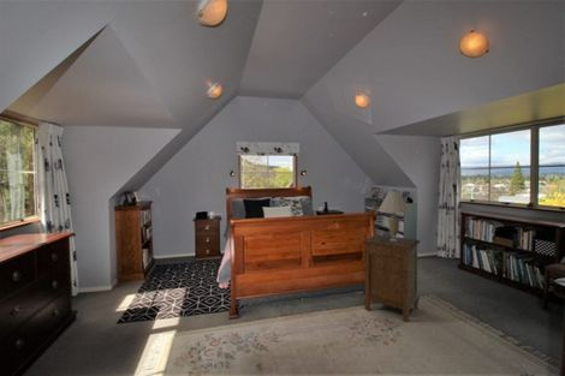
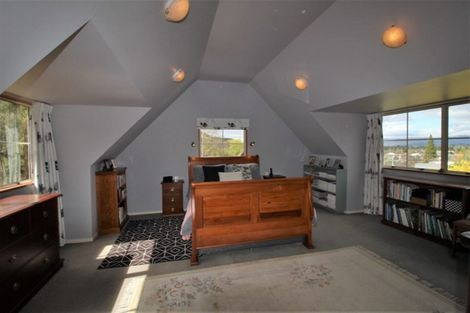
- nightstand (392, 273)
- table lamp (393, 215)
